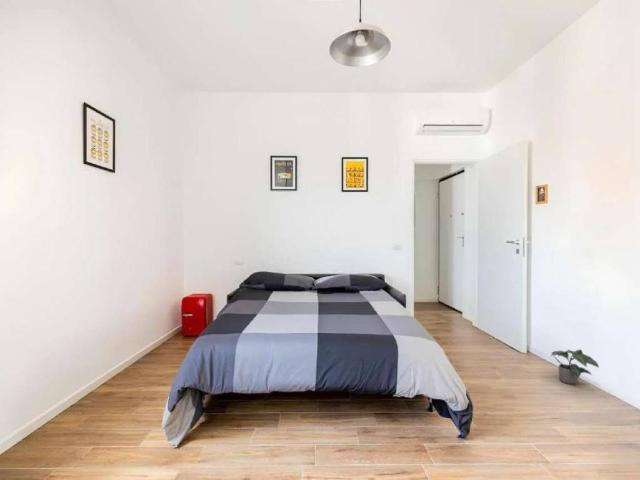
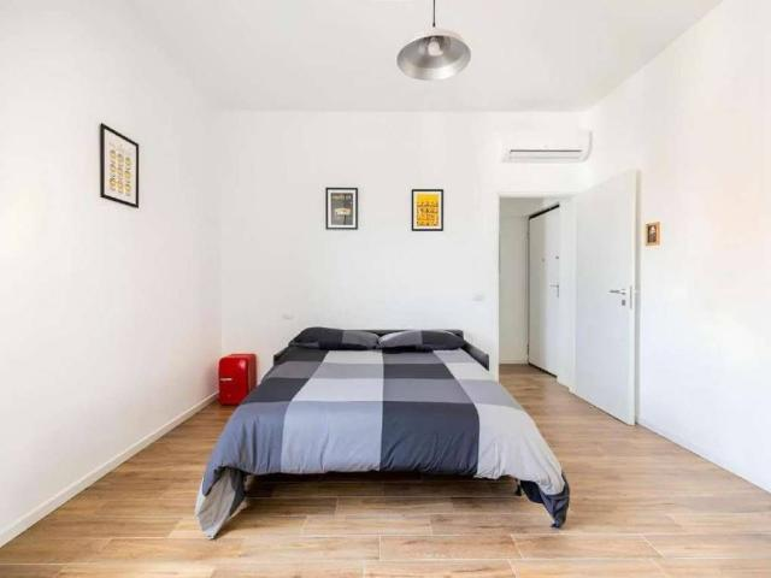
- potted plant (573, 366)
